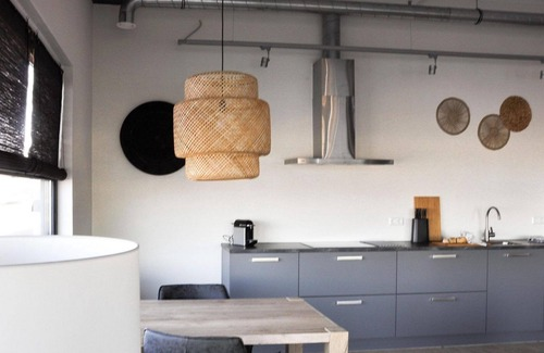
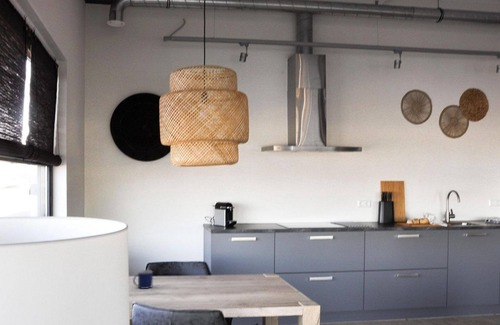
+ mug (142, 279)
